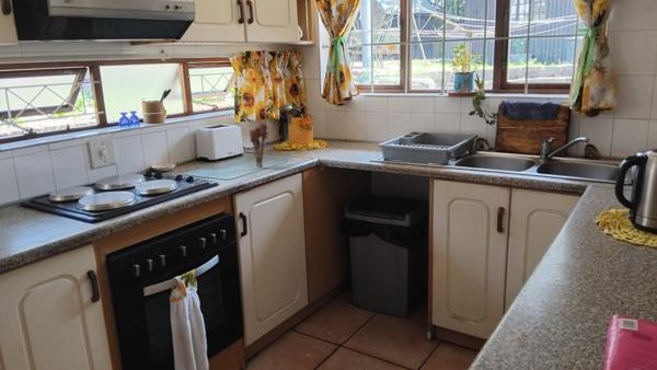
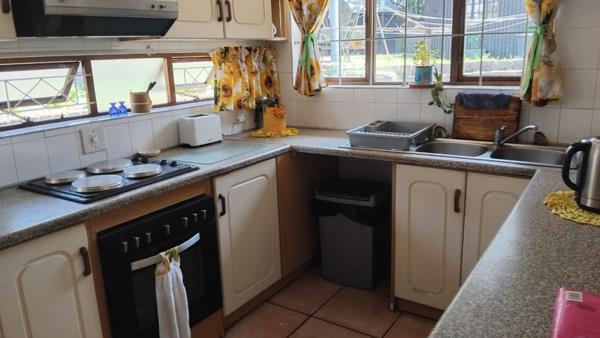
- utensil holder (260, 146)
